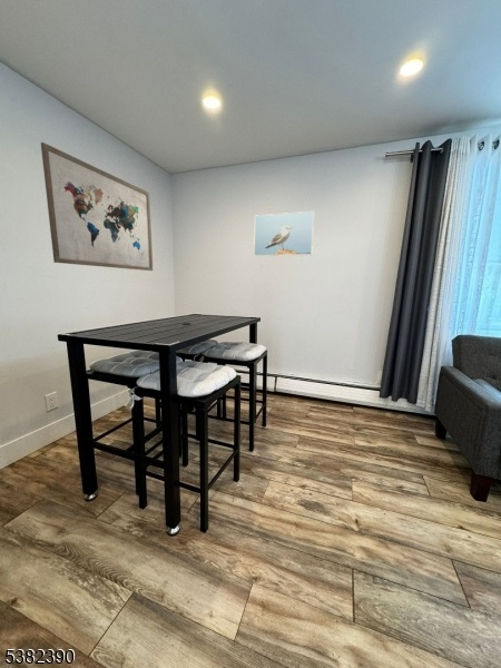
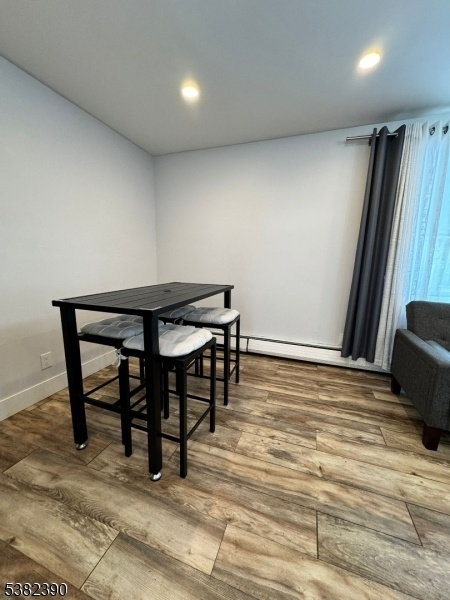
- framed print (283, 234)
- wall art (109, 222)
